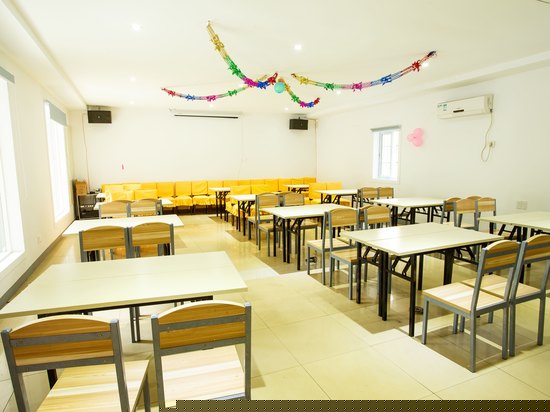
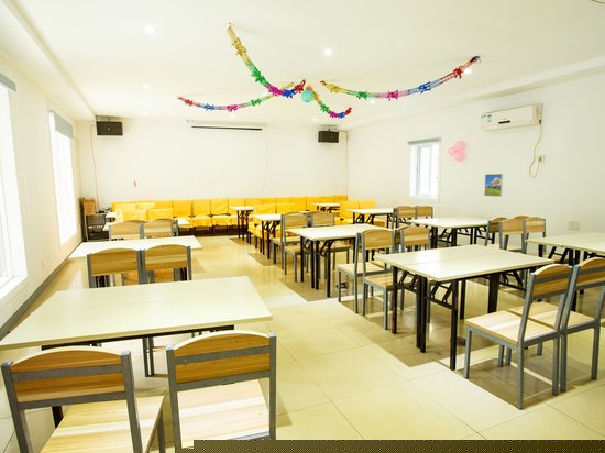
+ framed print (493, 185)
